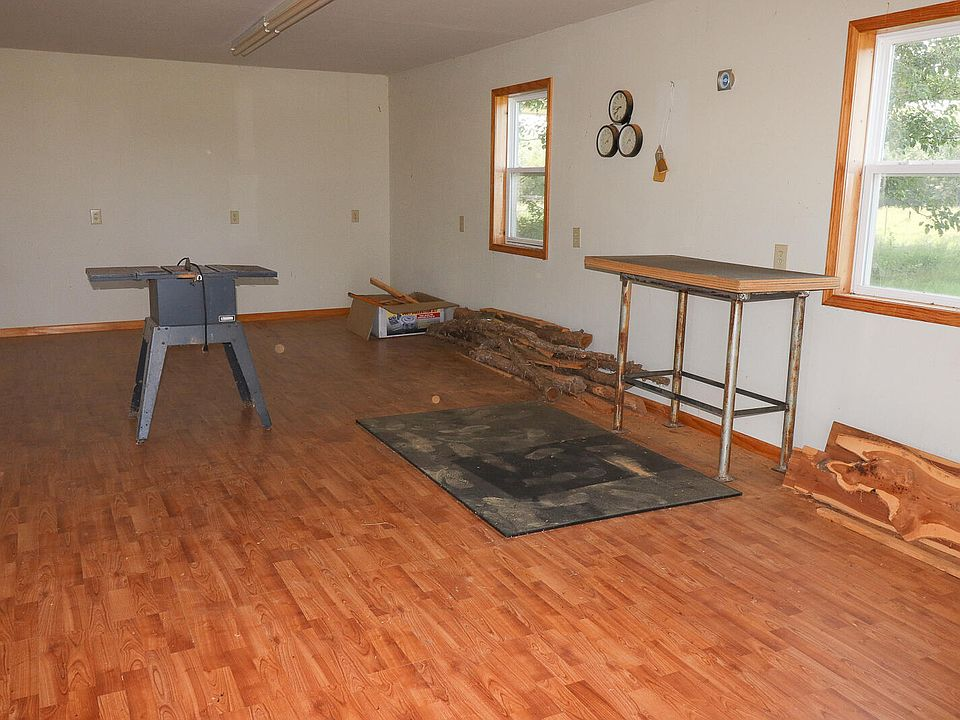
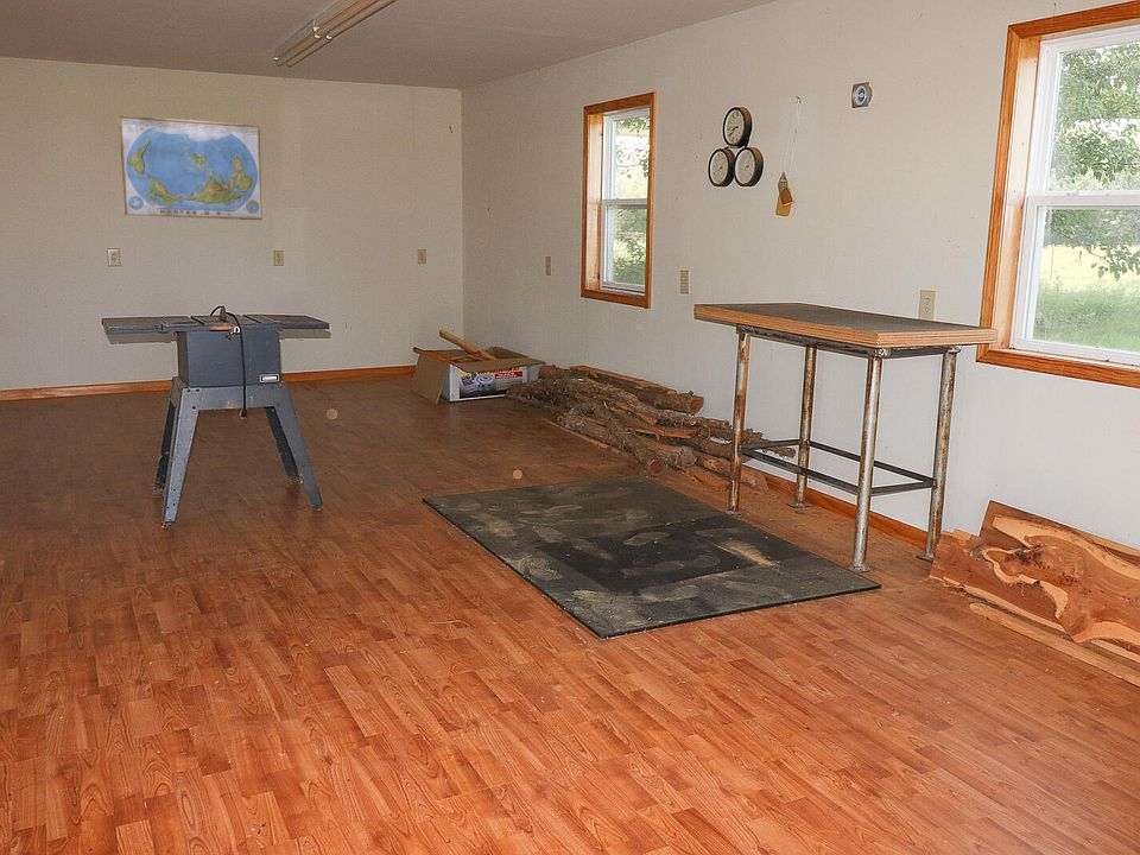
+ world map (194, 170)
